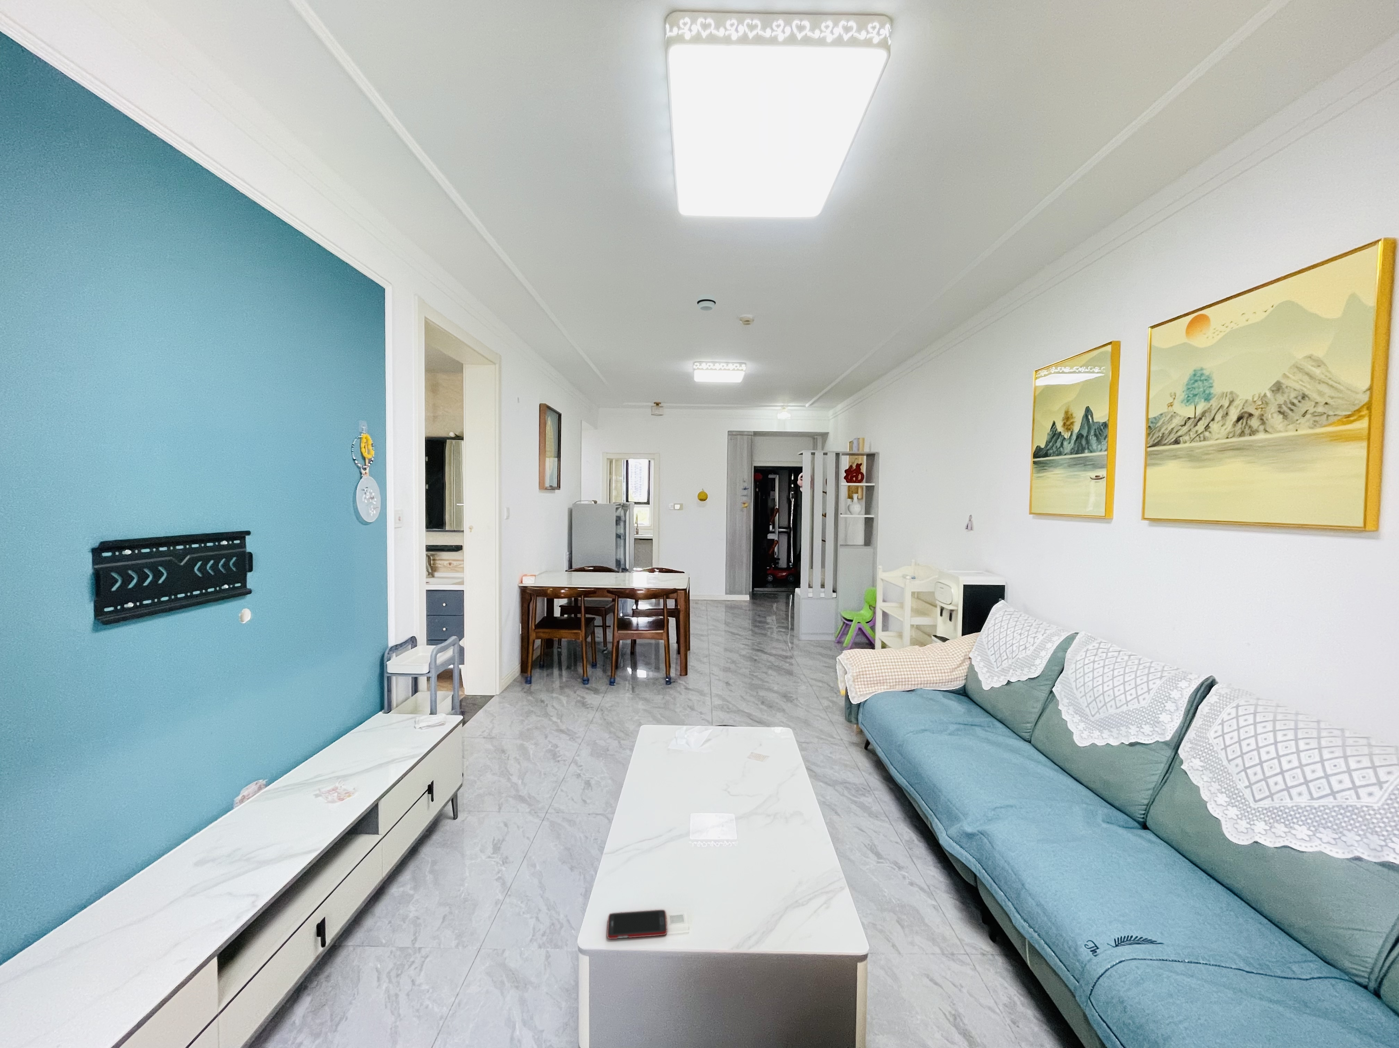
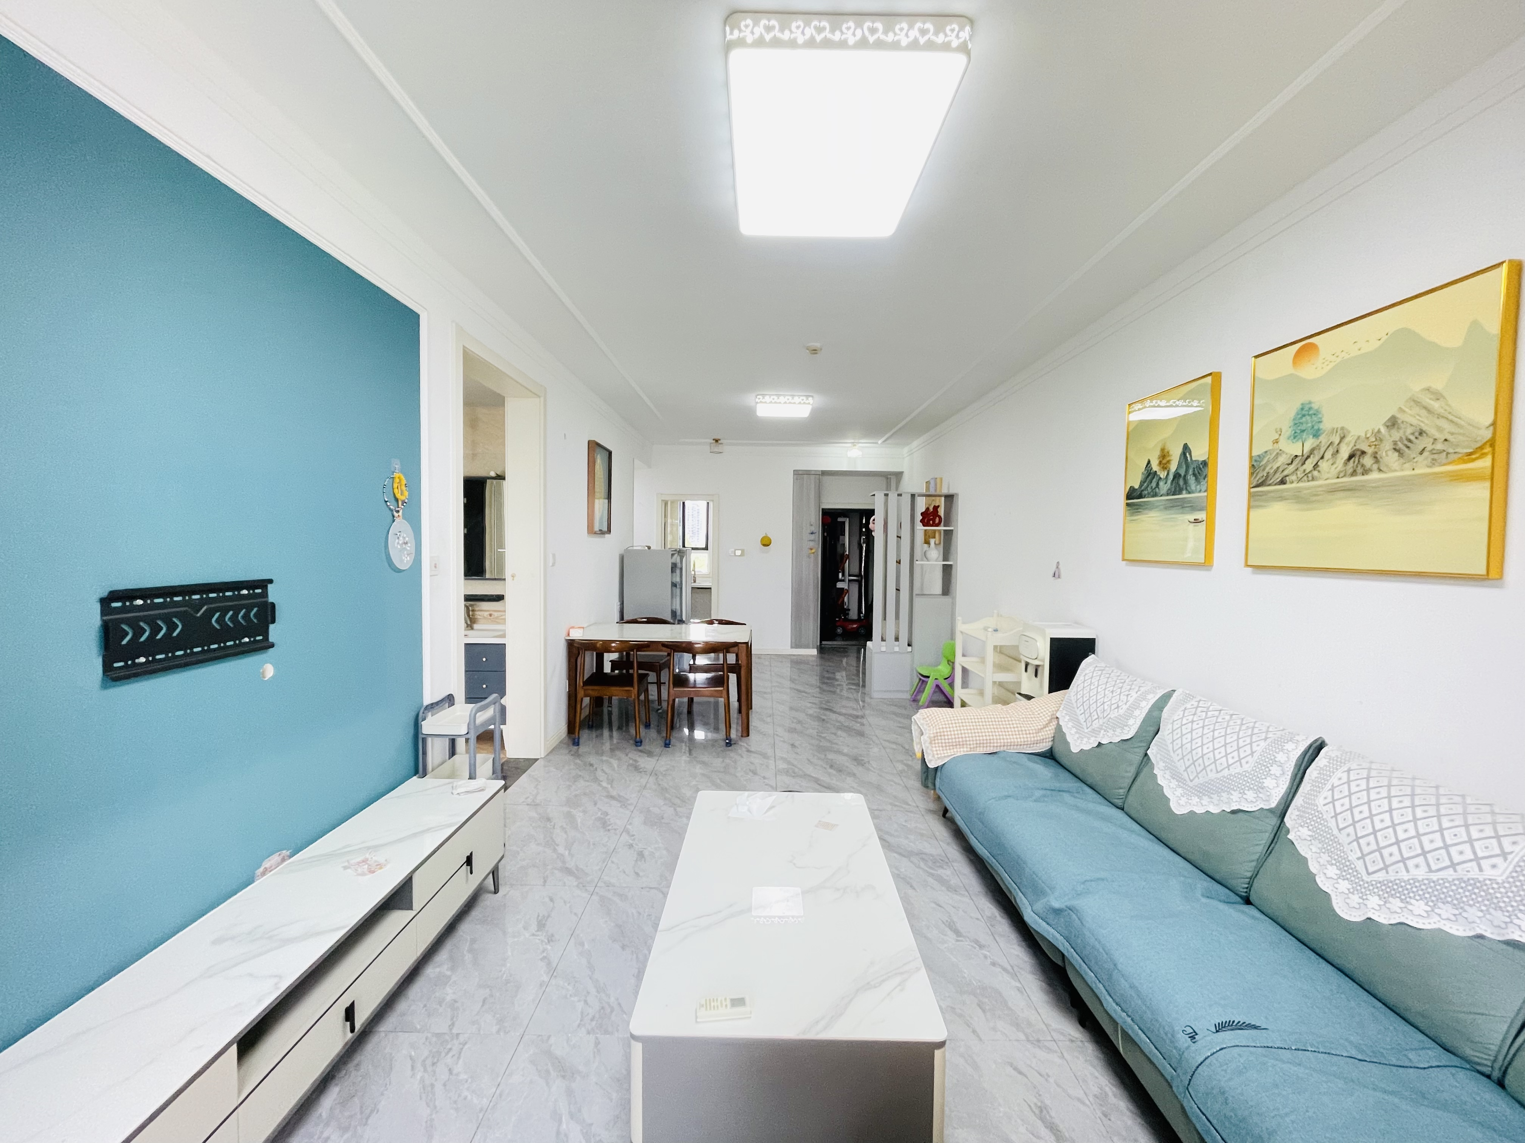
- smoke detector (706, 303)
- cell phone (637, 924)
